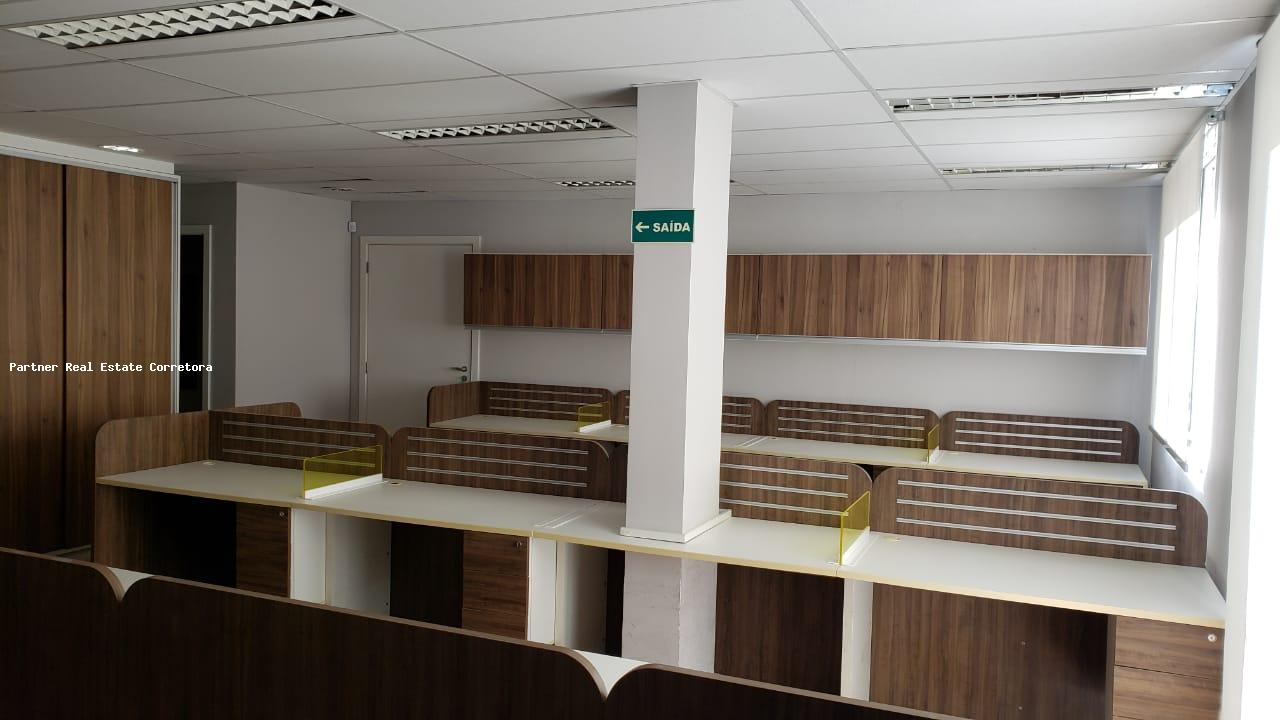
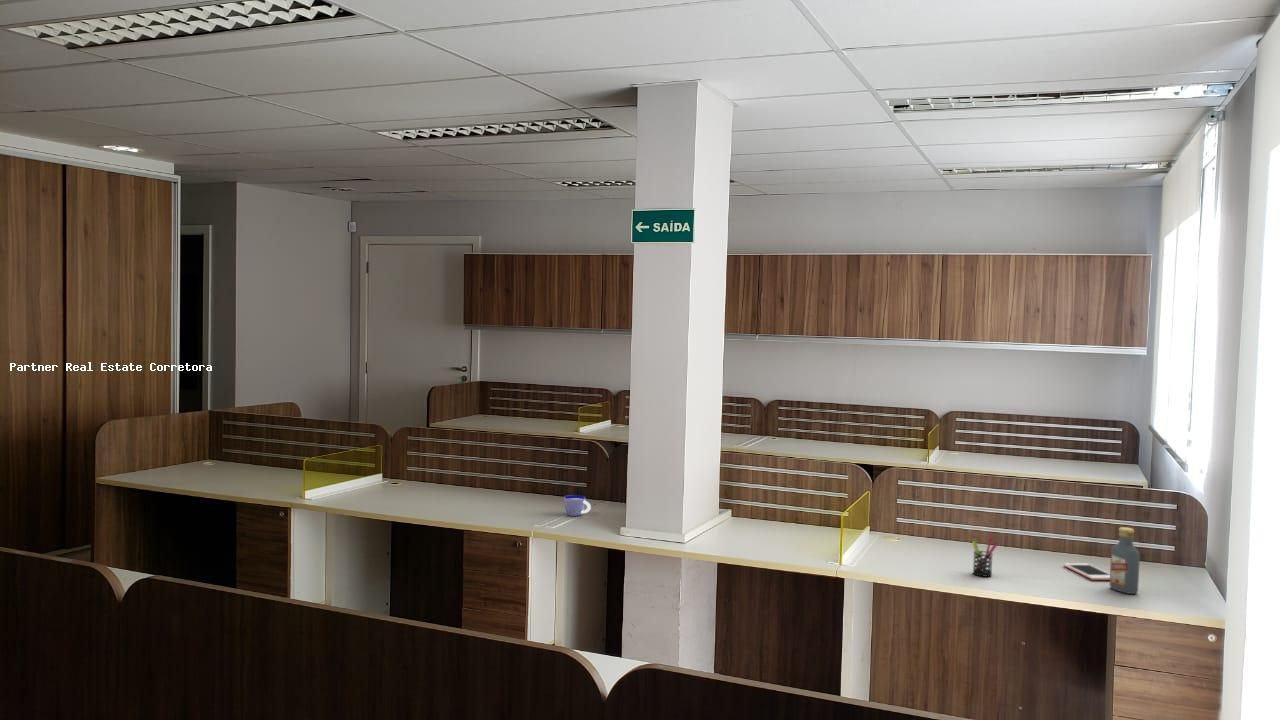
+ cell phone (1089, 571)
+ pen holder (982, 555)
+ cup (577, 506)
+ vodka (1125, 559)
